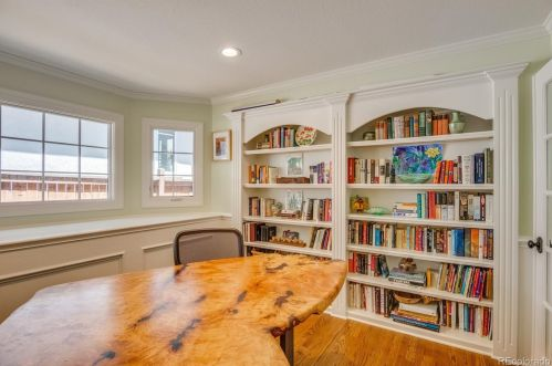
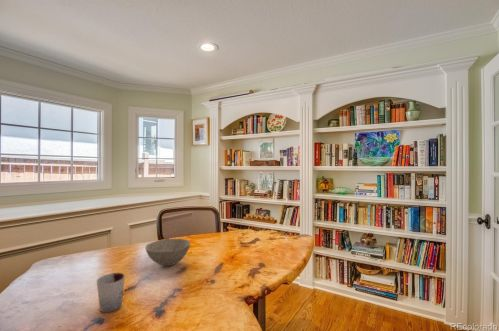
+ cup (111, 290)
+ bowl (168, 254)
